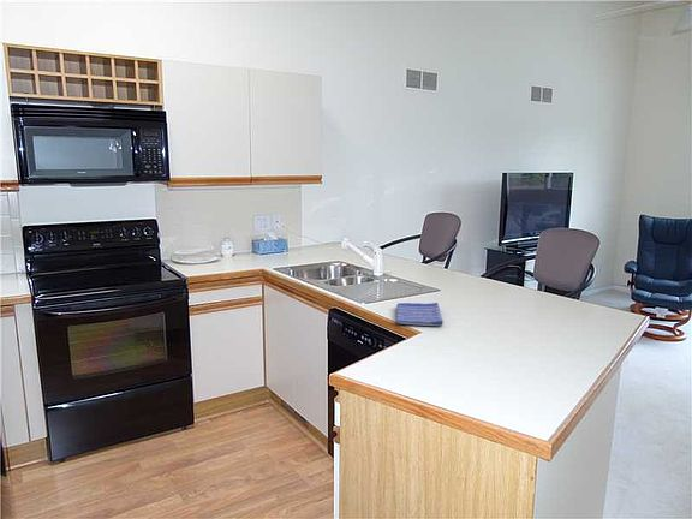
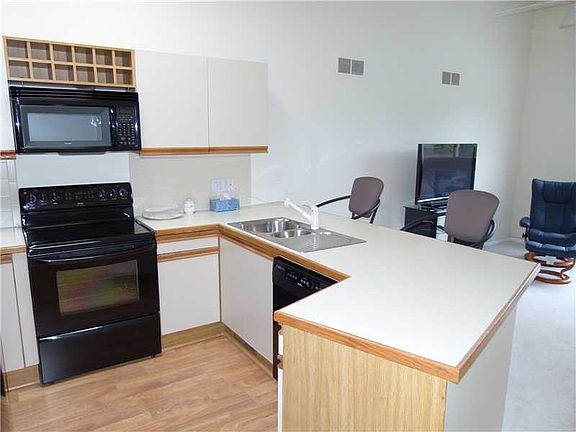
- dish towel (418, 312)
